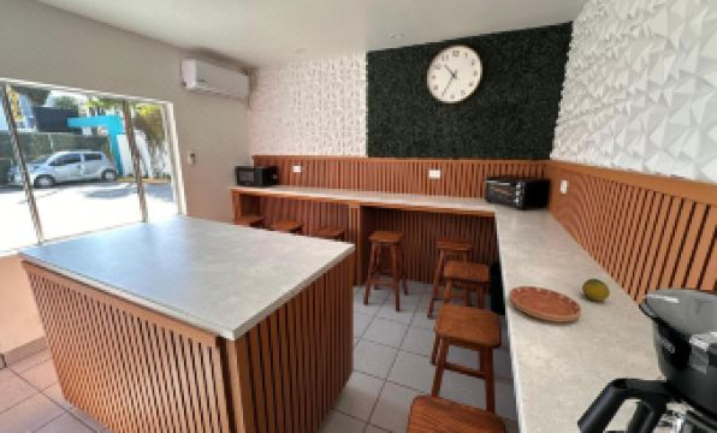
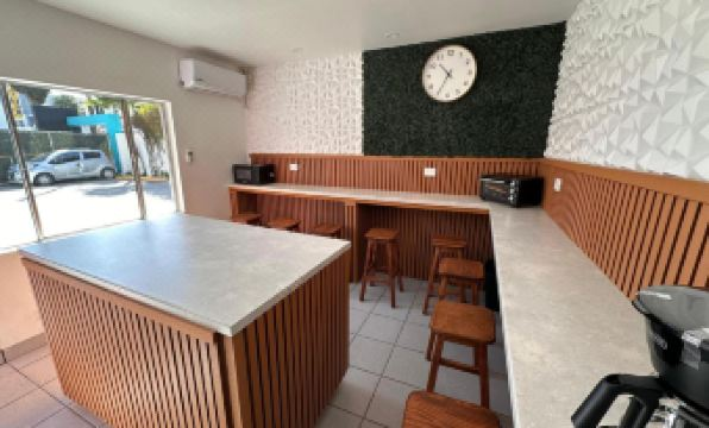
- saucer (543, 303)
- fruit (595, 290)
